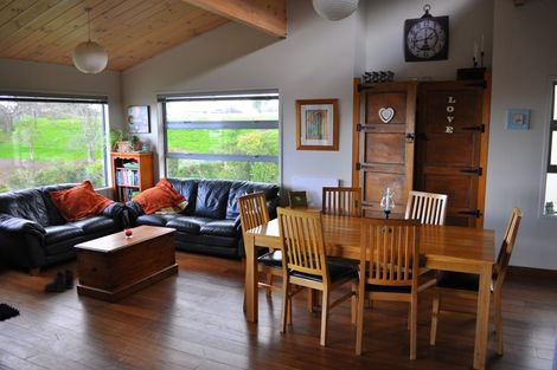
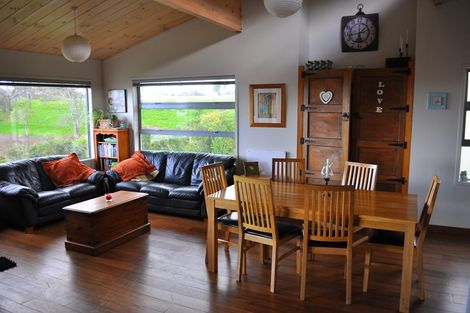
- boots (59, 279)
